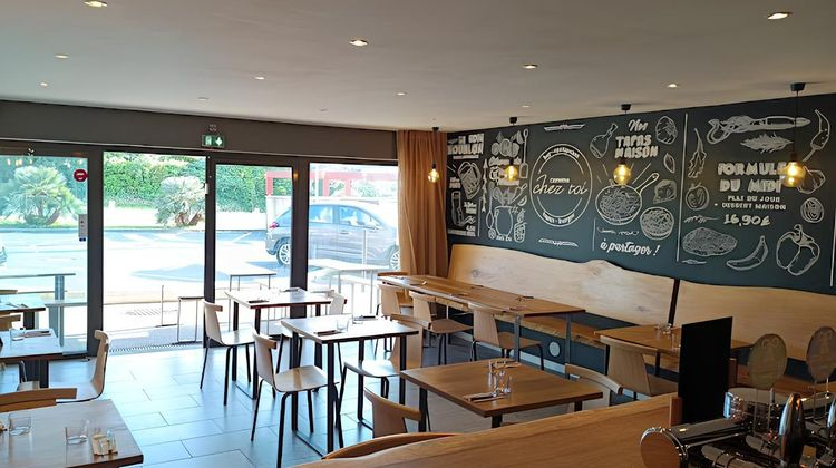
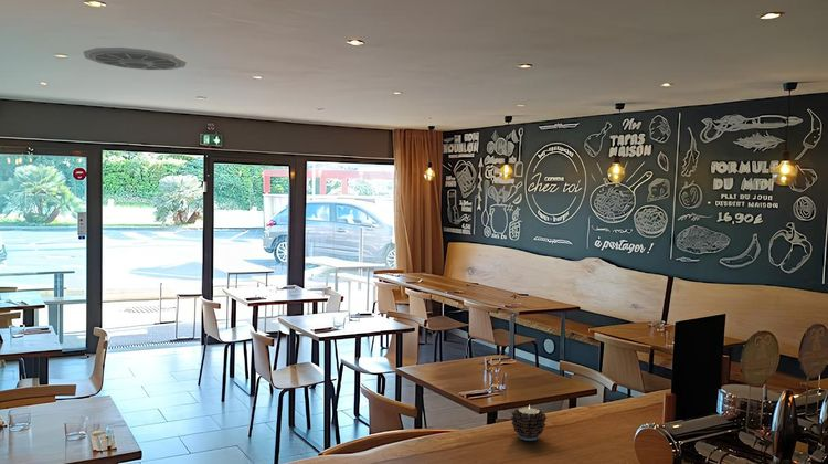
+ candle (528, 421)
+ ceiling vent (136, 61)
